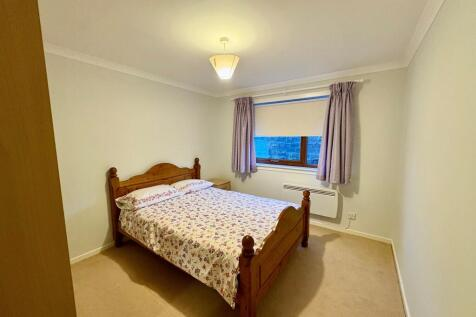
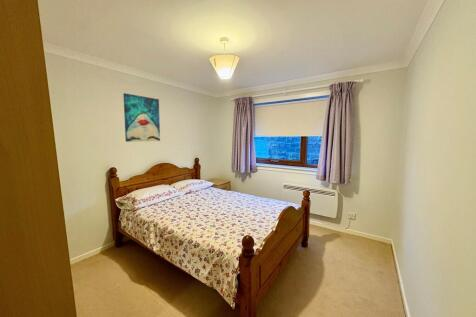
+ wall art (143, 119)
